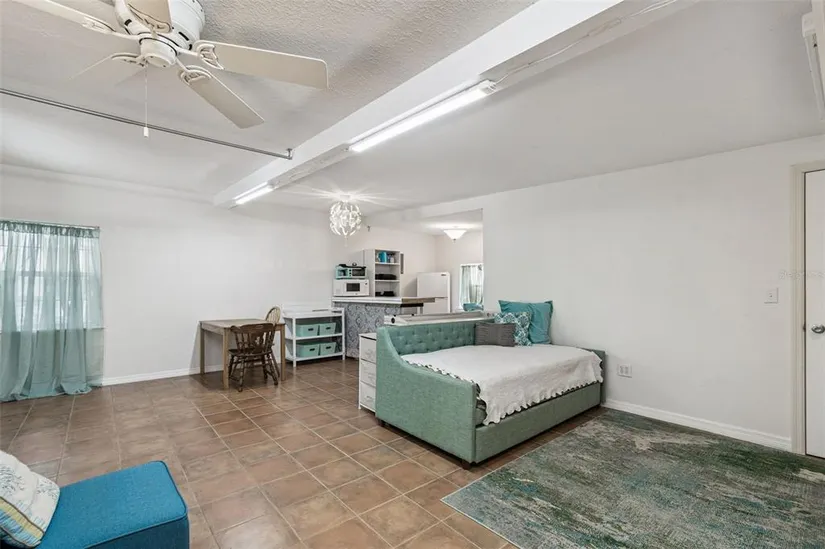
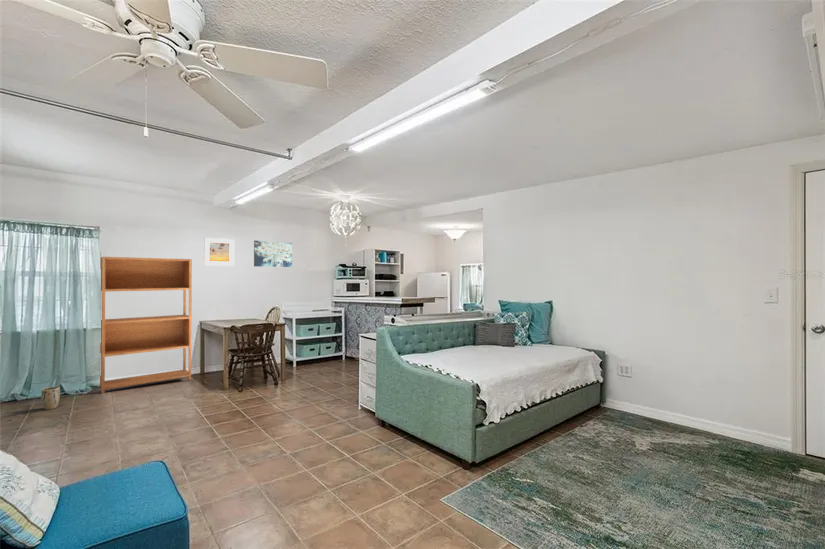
+ bookshelf (147, 321)
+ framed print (219, 252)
+ plant pot (50, 398)
+ wall art (273, 254)
